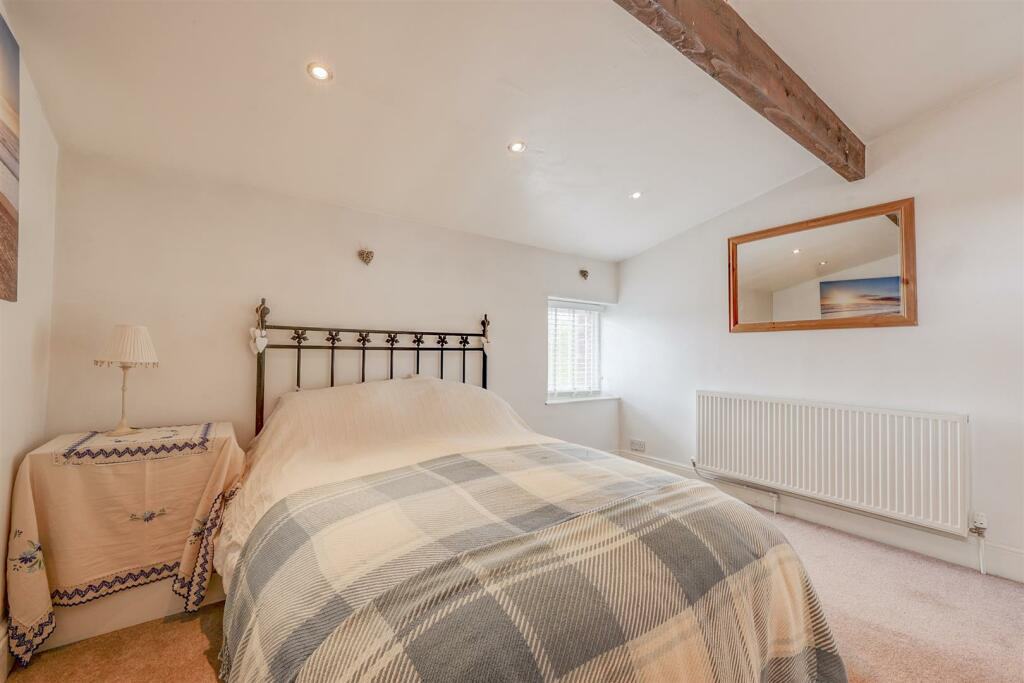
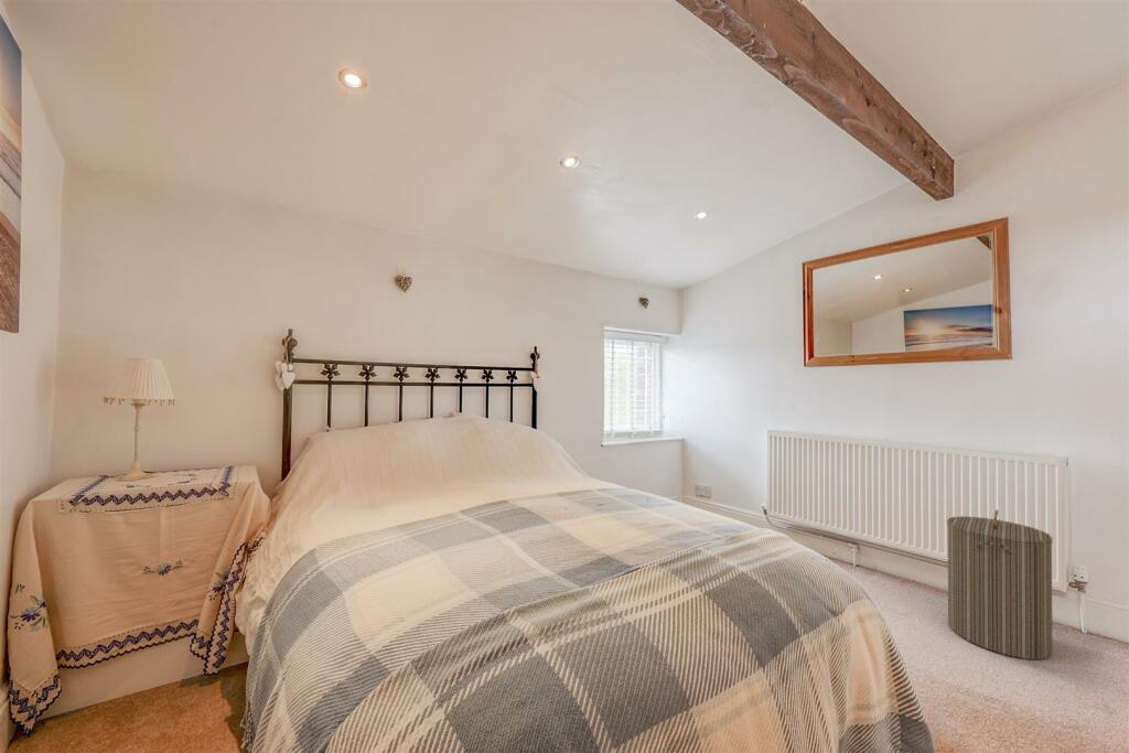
+ laundry hamper (997, 573)
